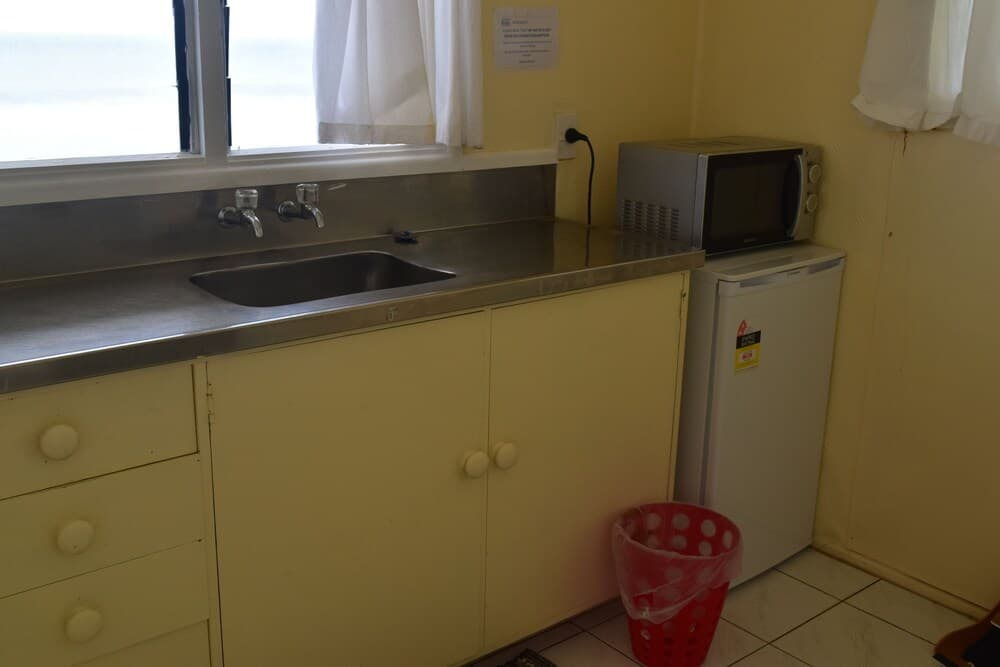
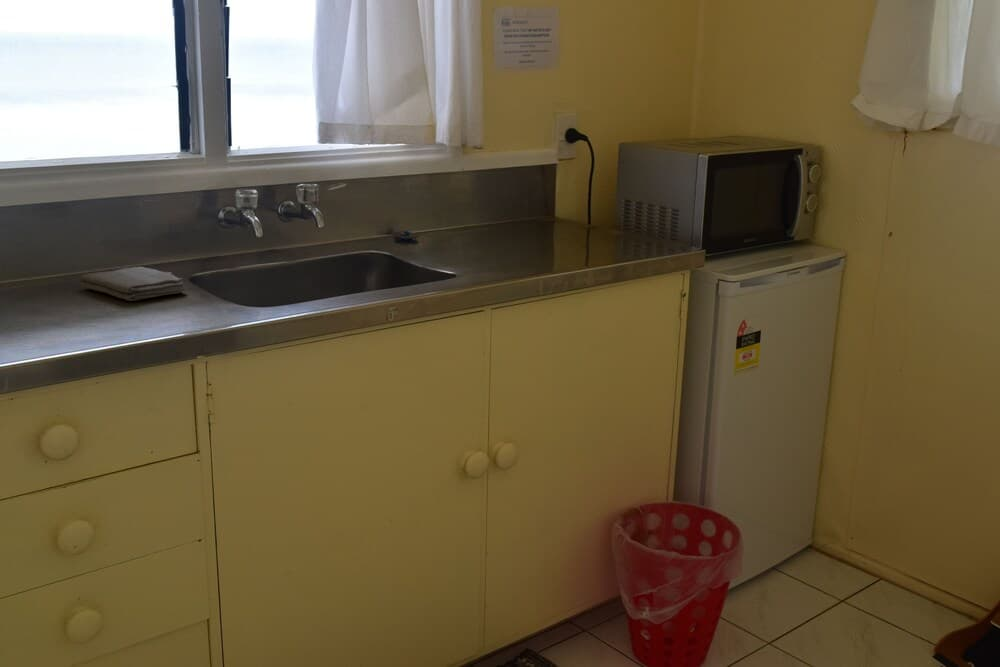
+ washcloth (132, 281)
